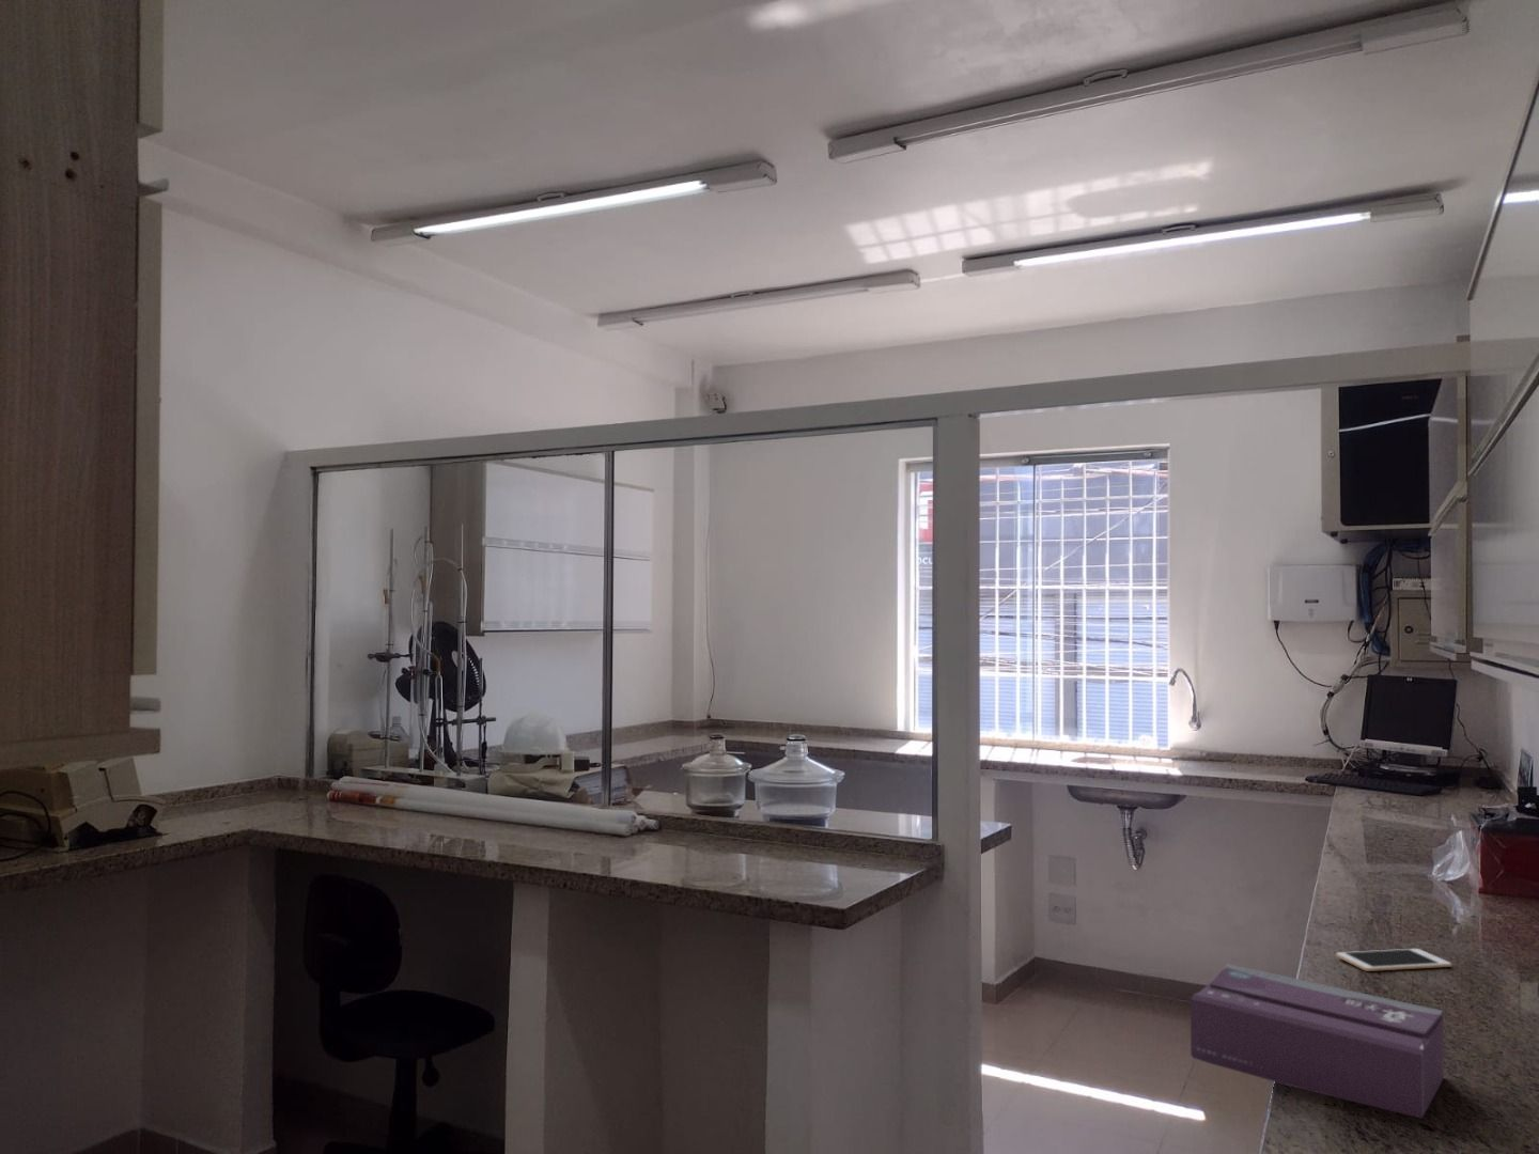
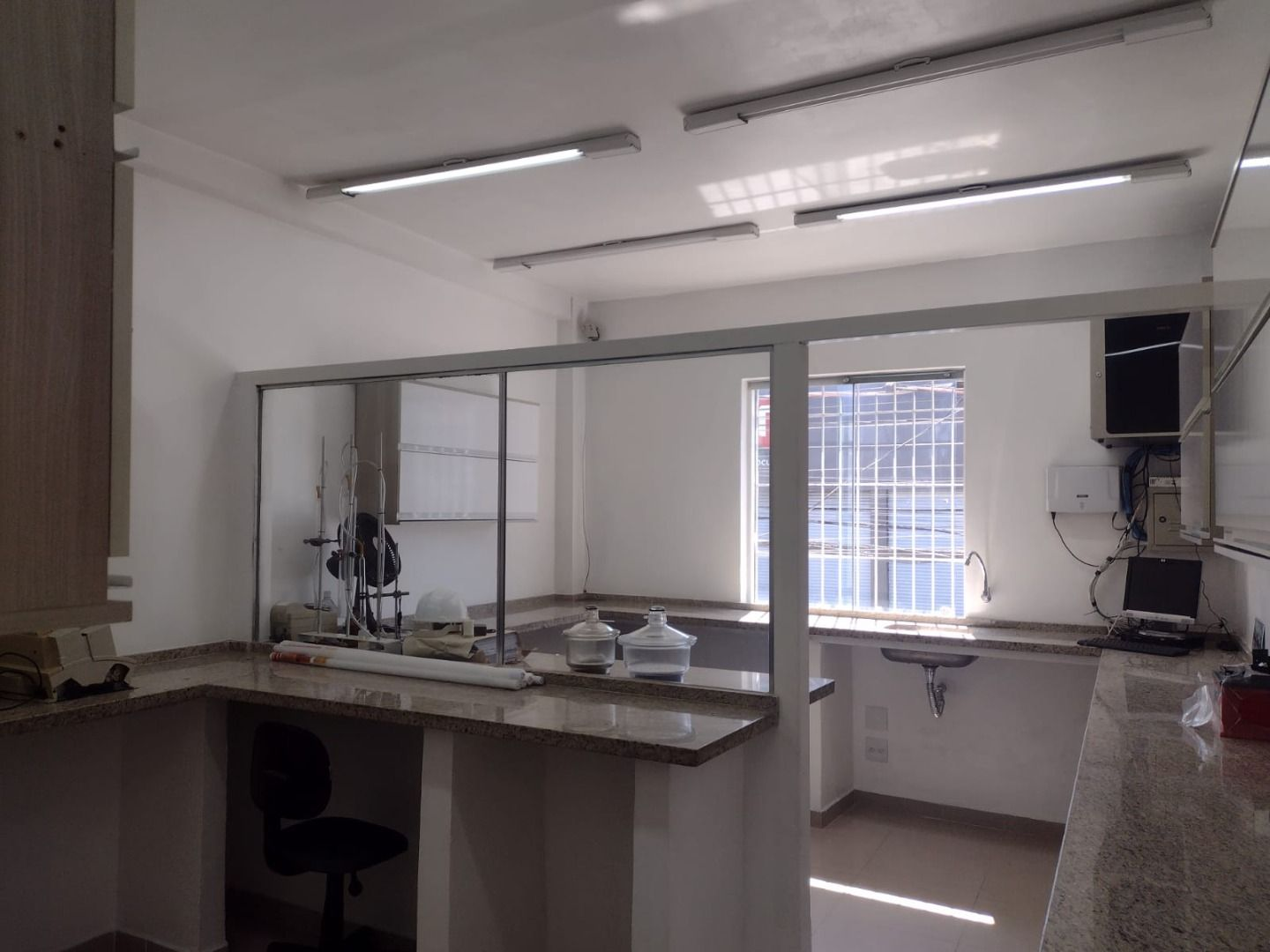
- tissue box (1315, 1034)
- cell phone (1392, 960)
